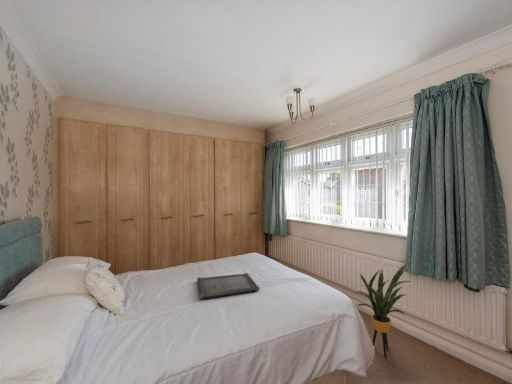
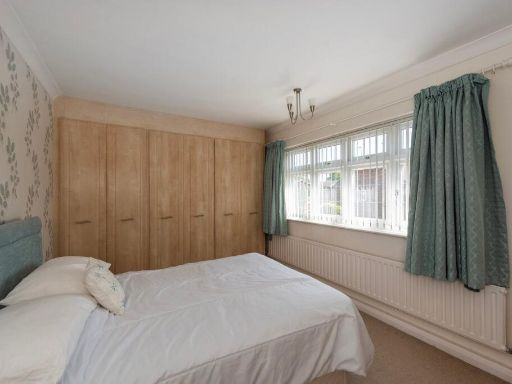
- serving tray (226, 284)
- house plant (386, 309)
